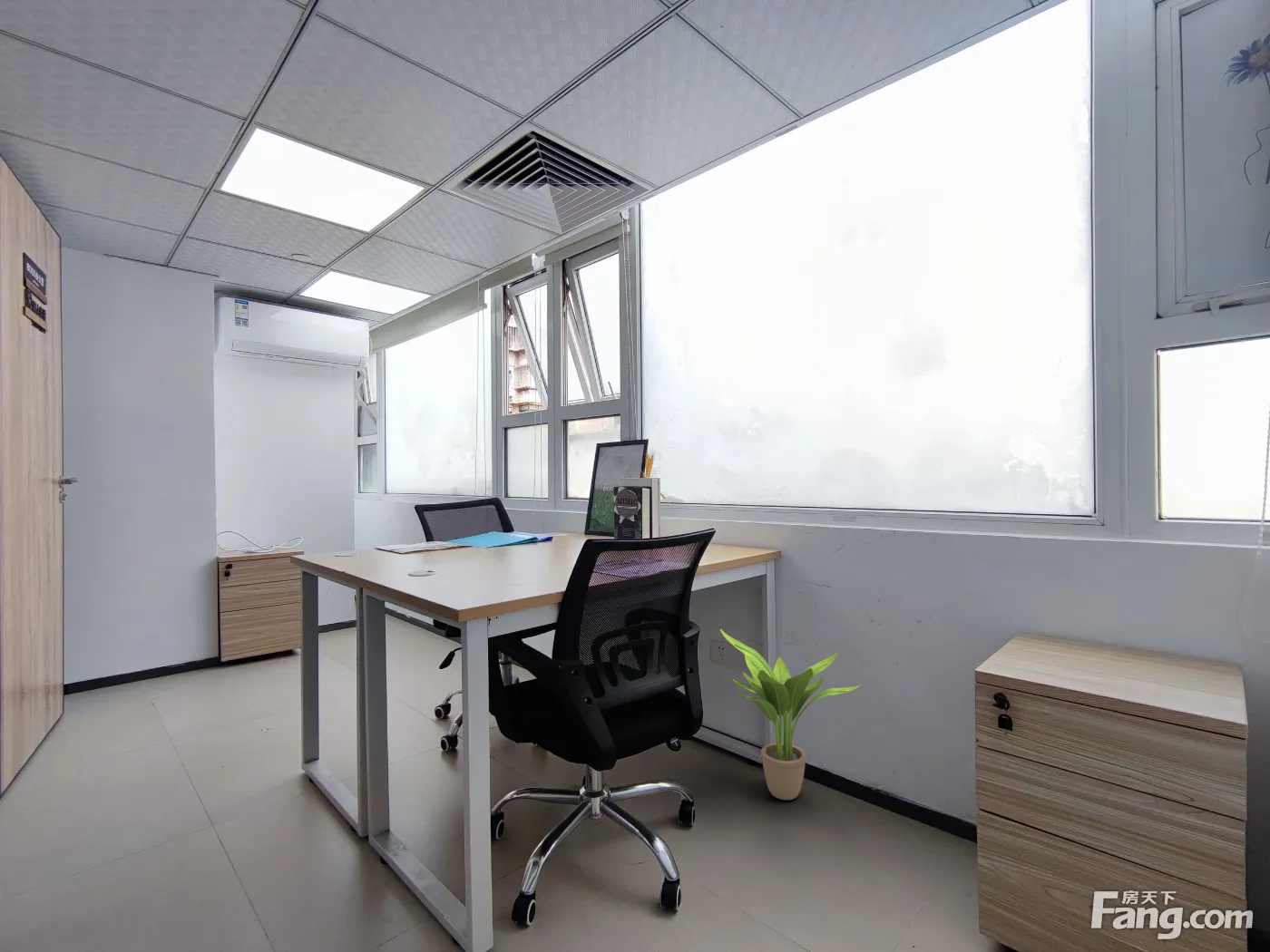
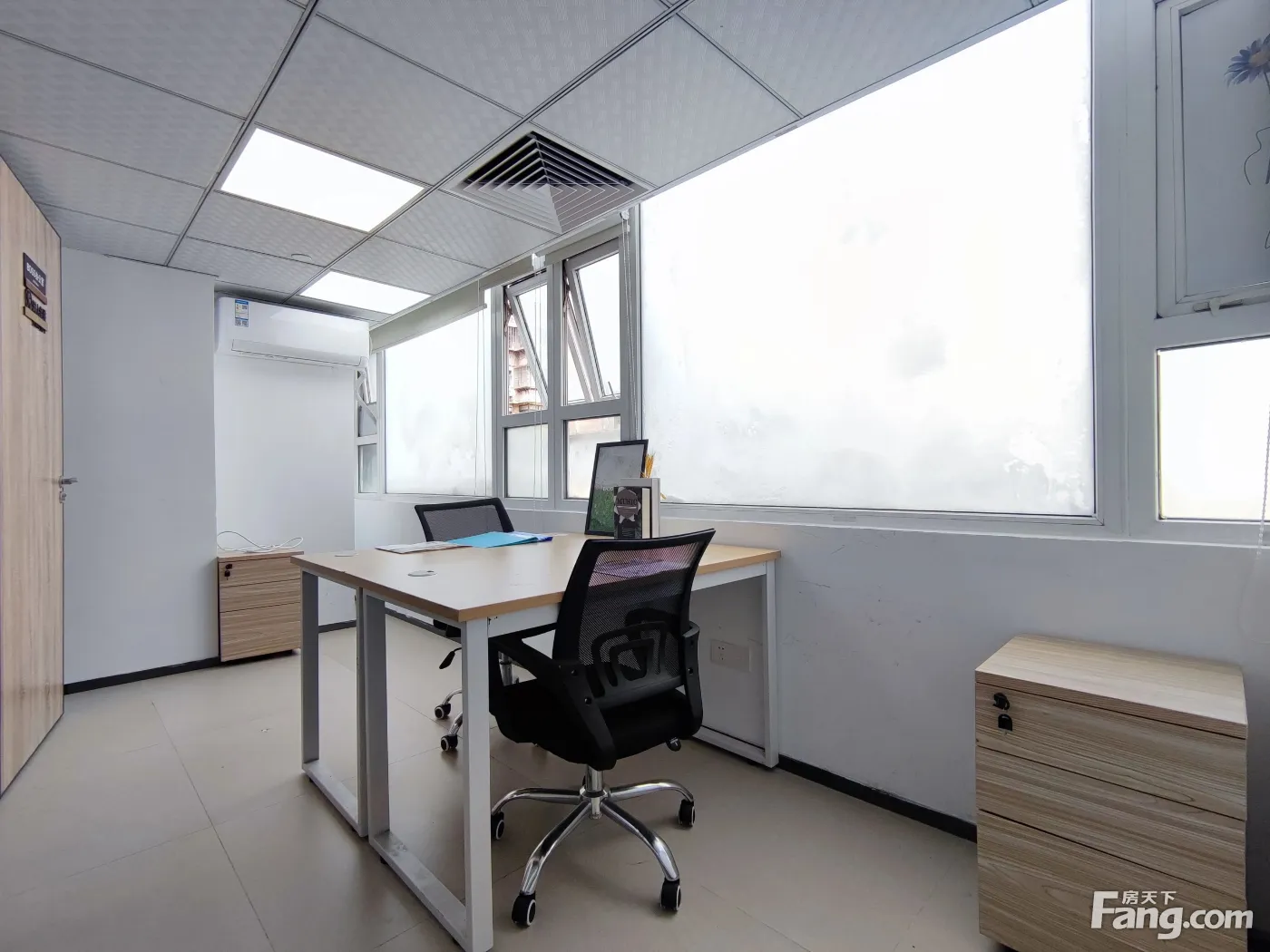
- potted plant (779, 717)
